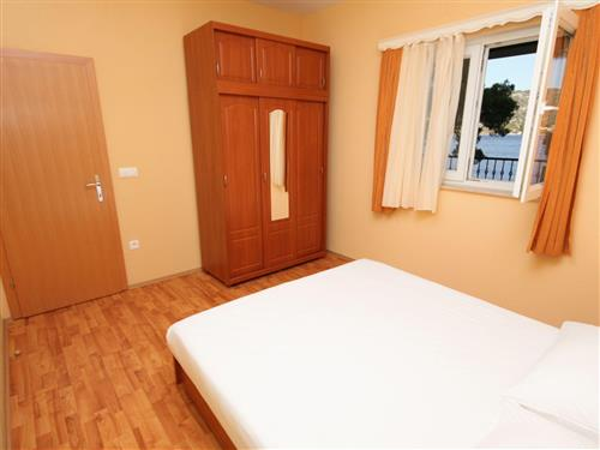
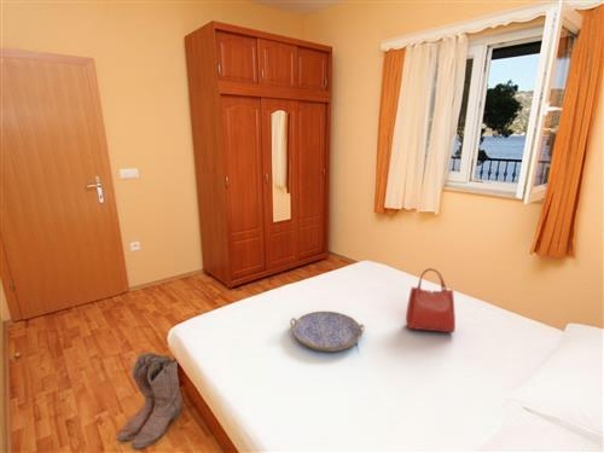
+ boots (149, 394)
+ serving tray (326, 329)
+ handbag (431, 301)
